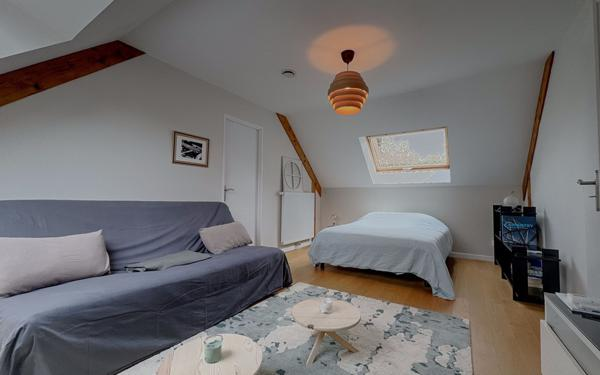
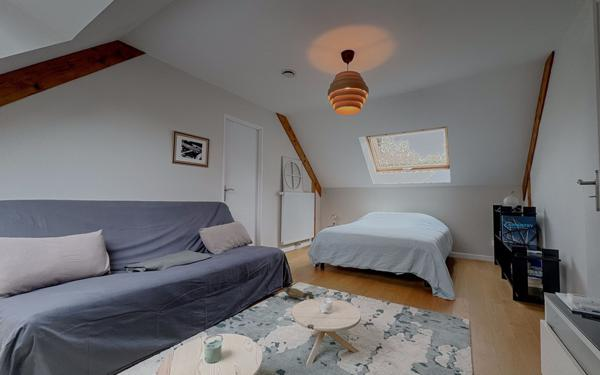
+ pitcher plant (297, 290)
